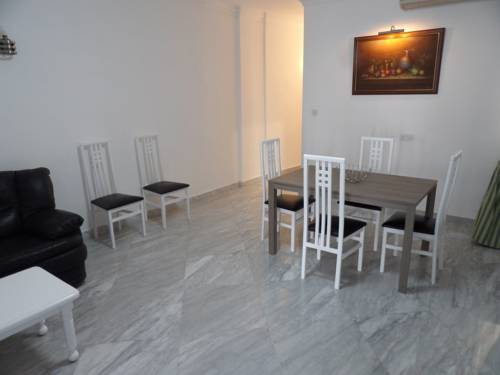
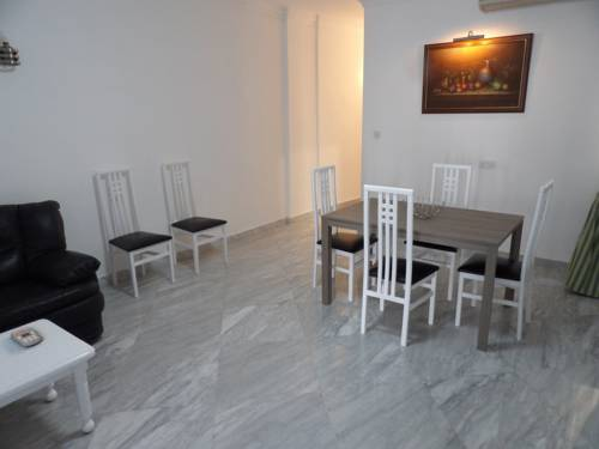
+ remote control (26, 336)
